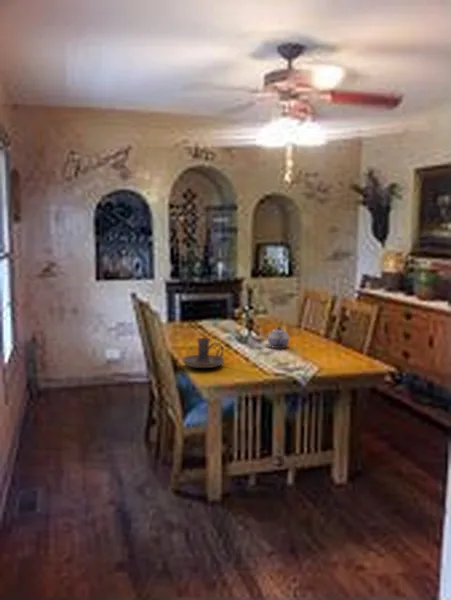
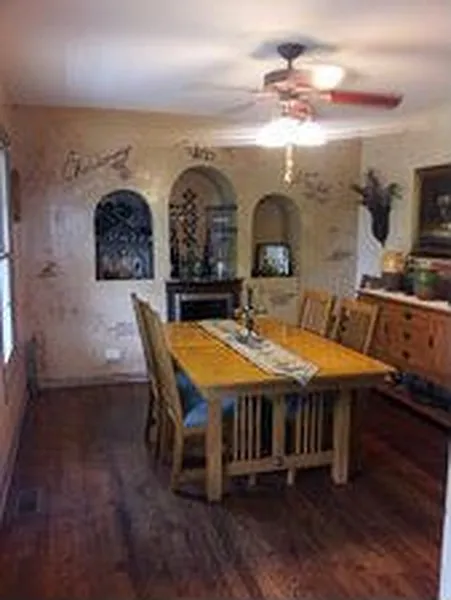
- teapot (278, 336)
- candle holder (206, 352)
